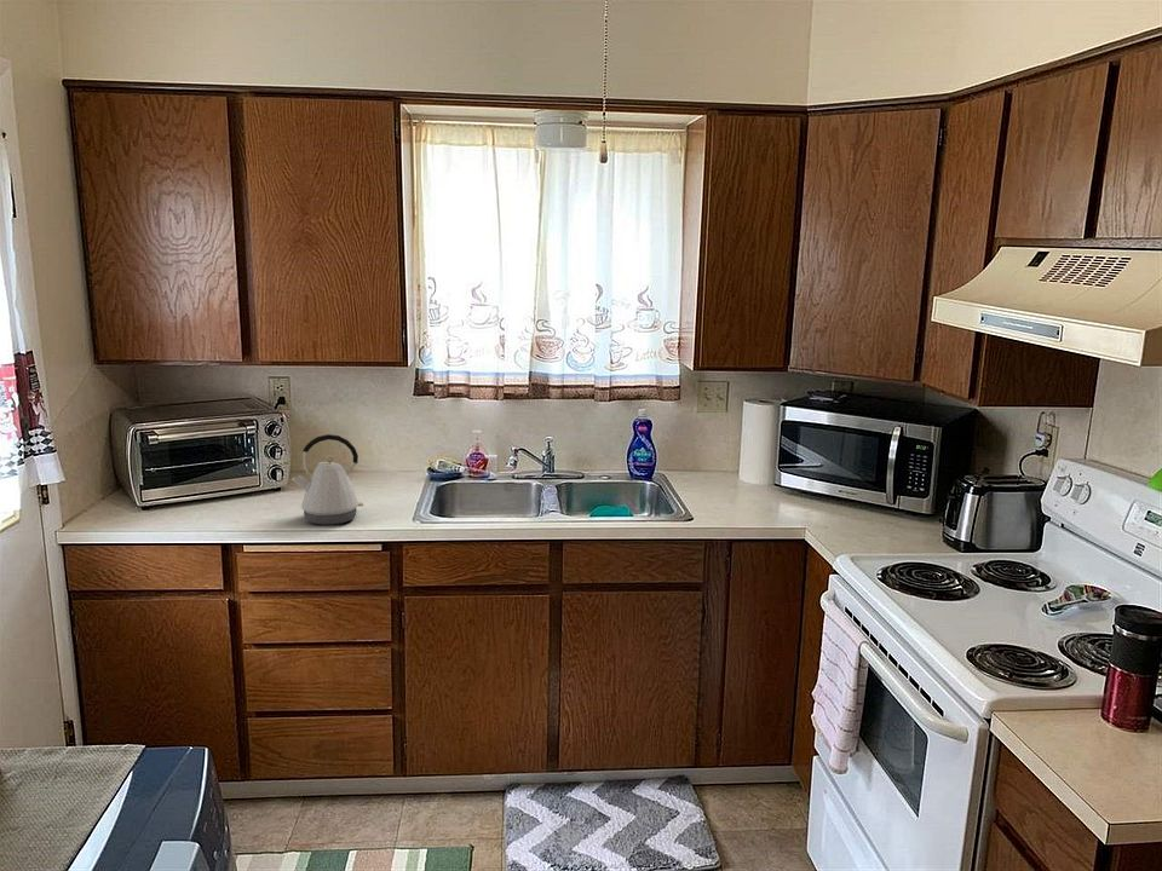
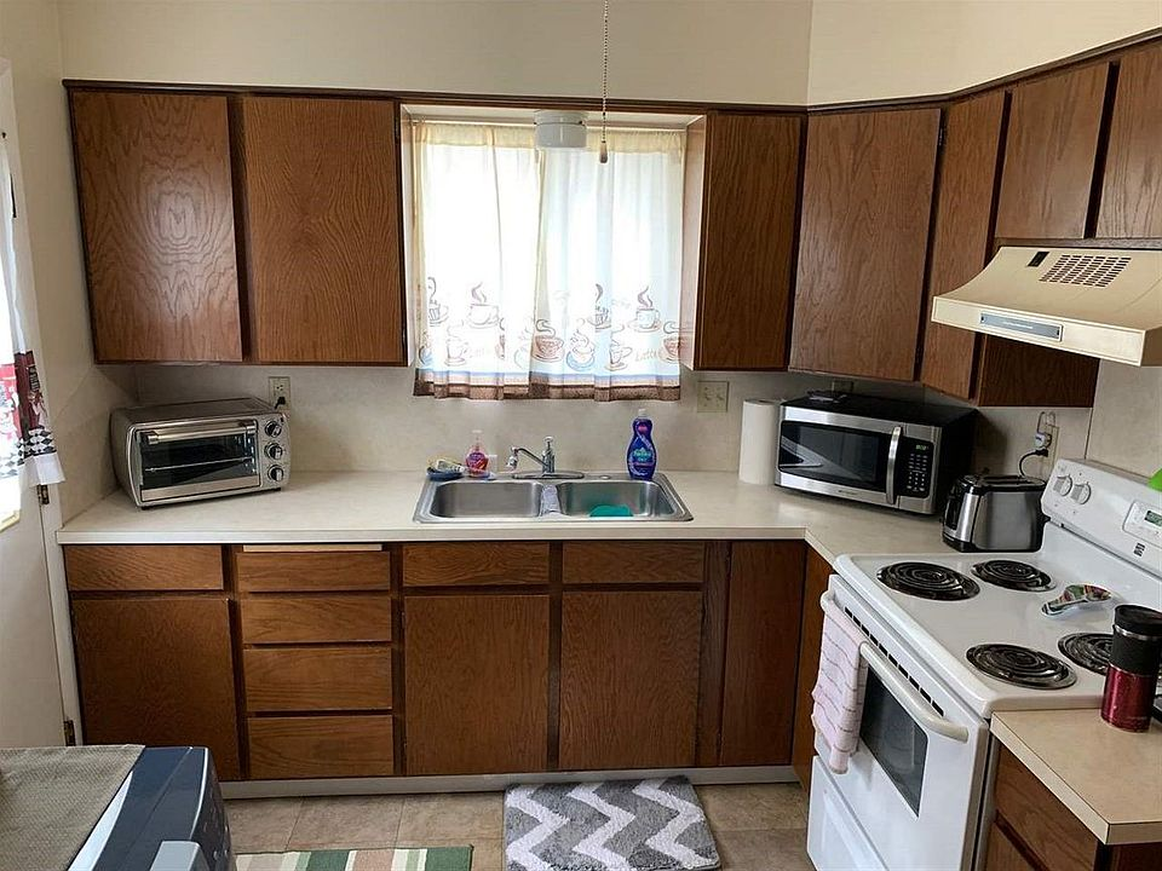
- kettle (327, 477)
